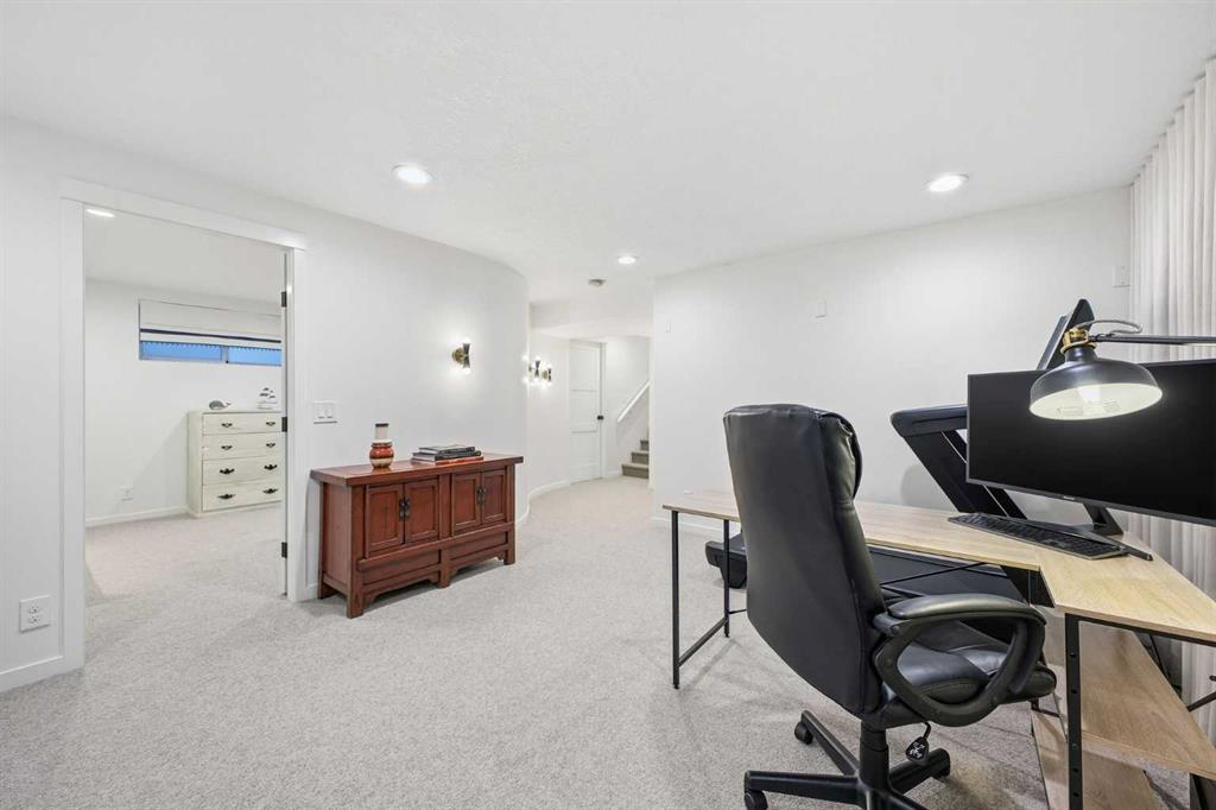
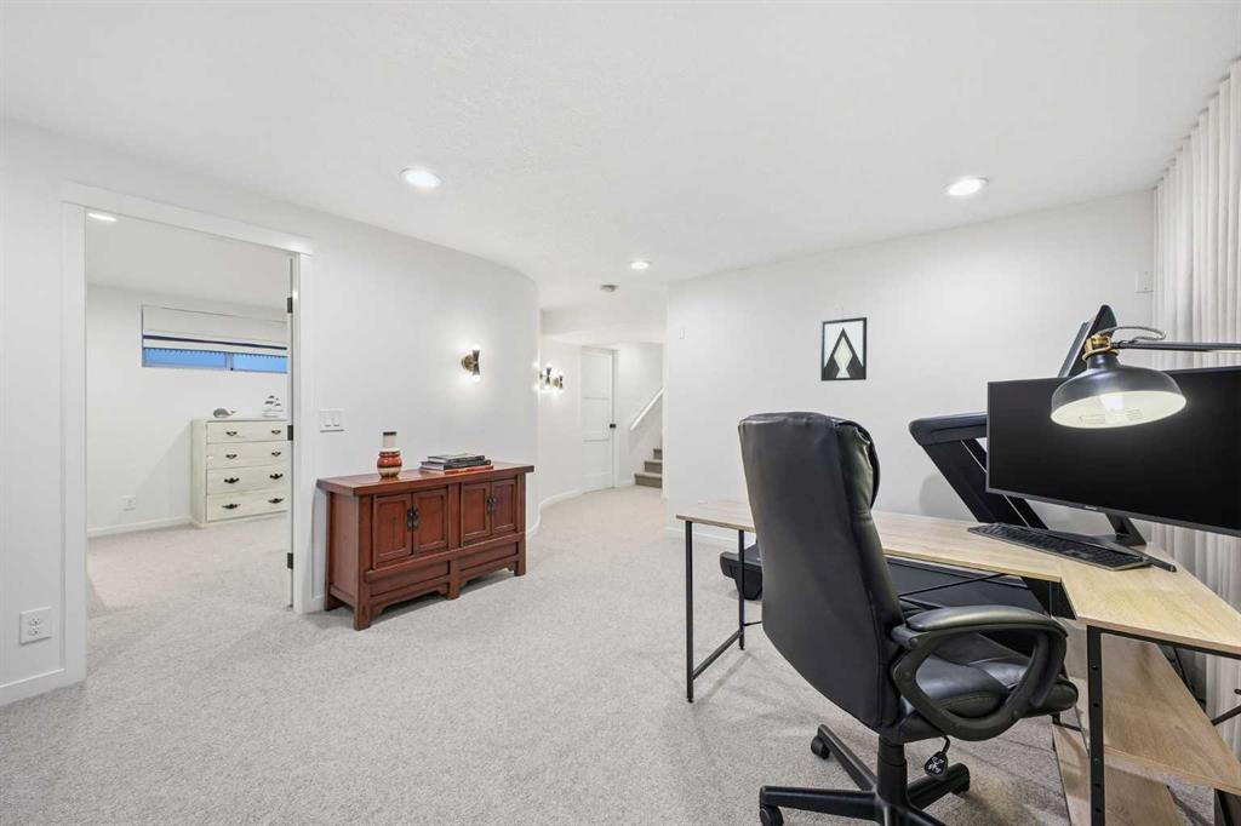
+ wall art (842, 350)
